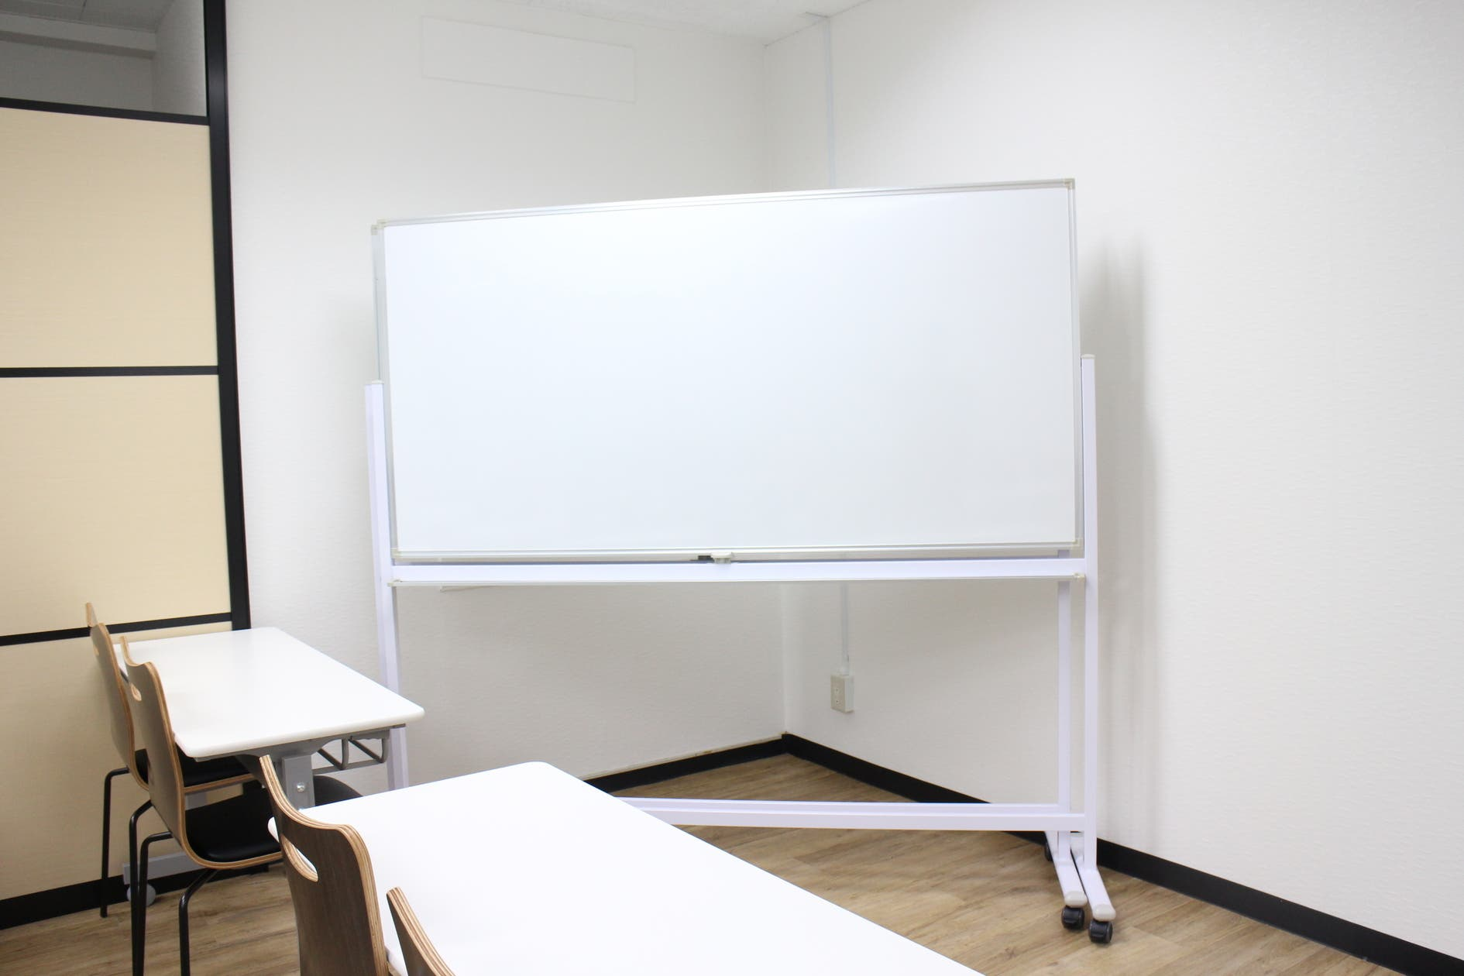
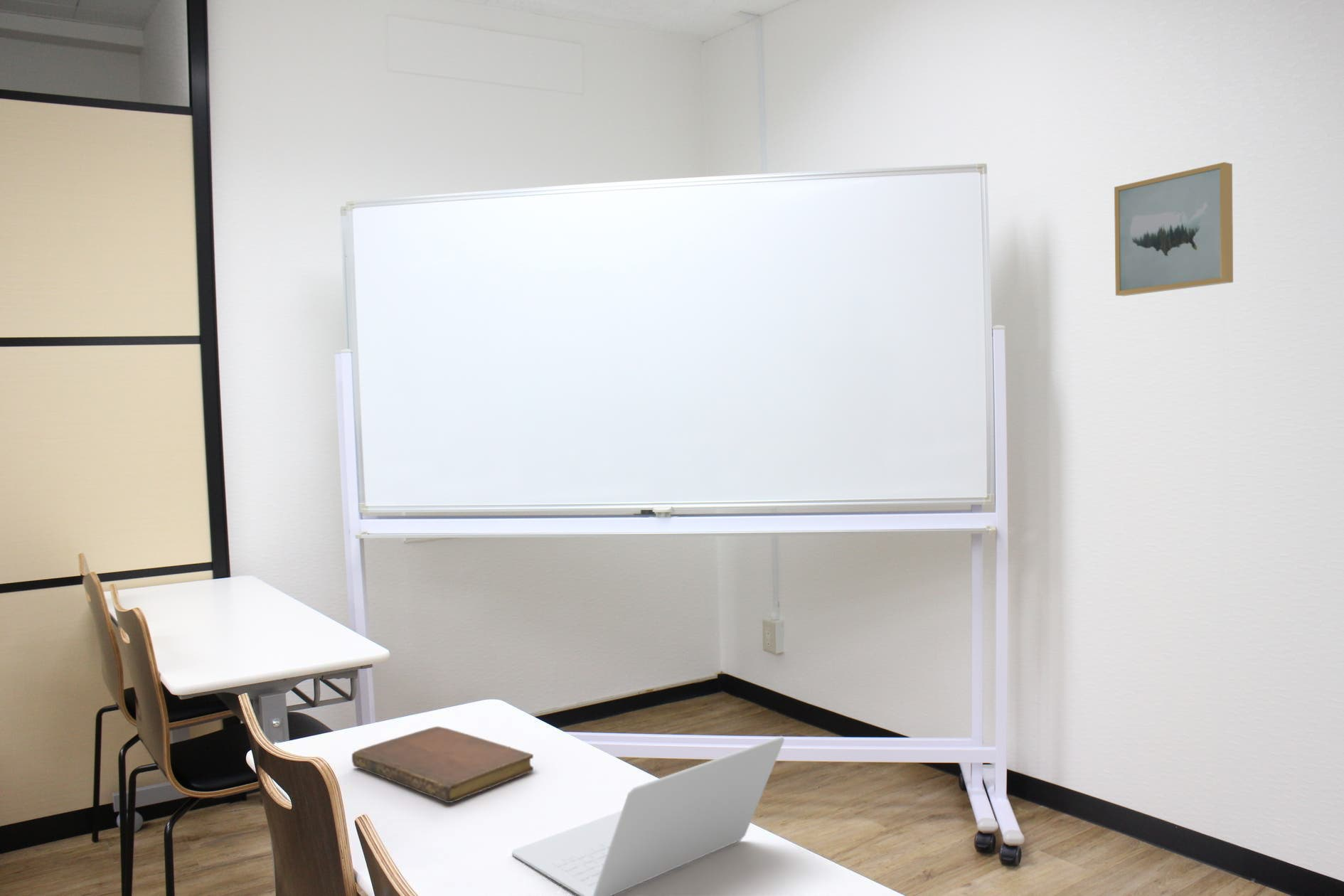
+ notebook (442, 761)
+ laptop (646, 789)
+ wall art (1171, 233)
